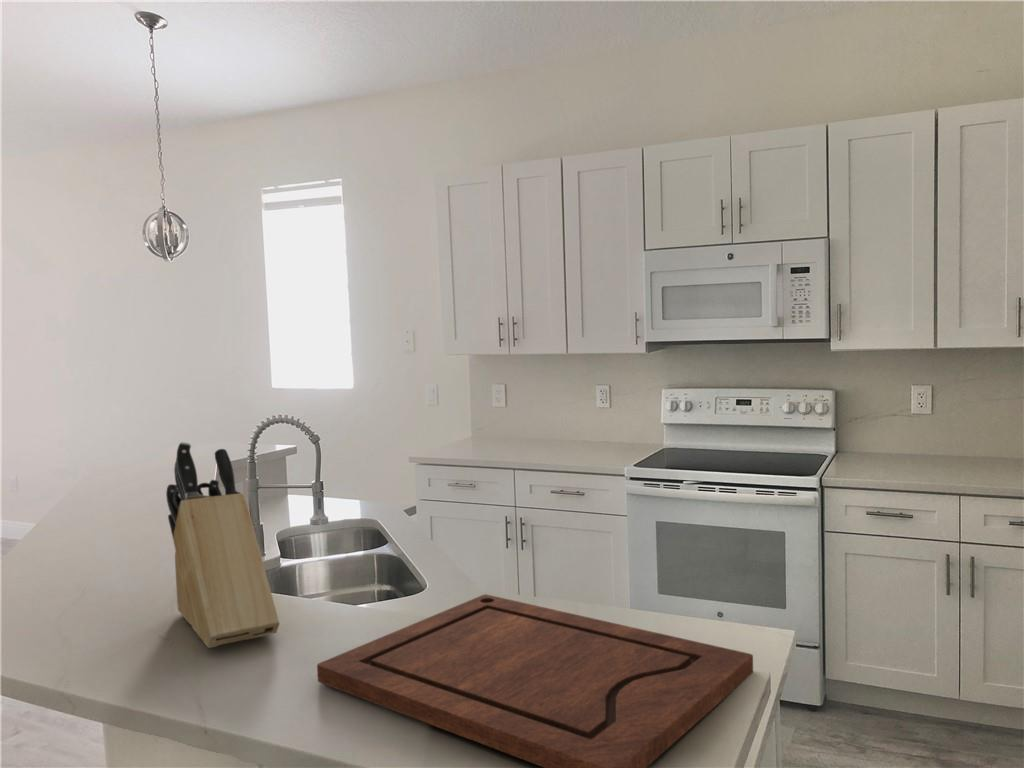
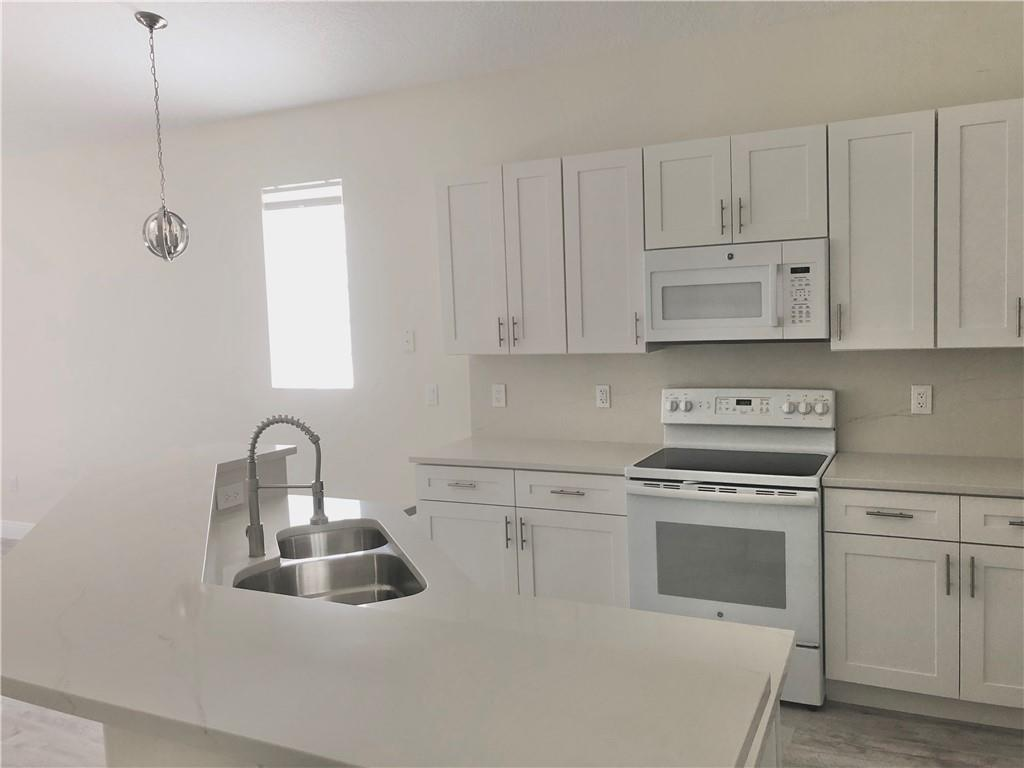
- knife block (215, 532)
- cutting board (533, 668)
